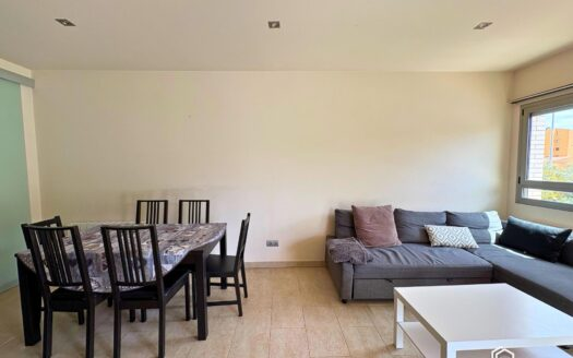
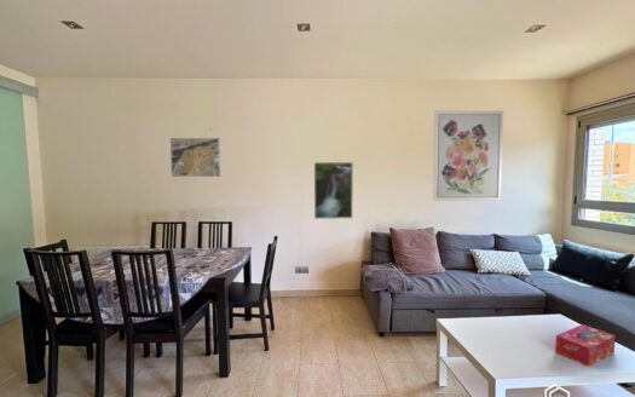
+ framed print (195, 157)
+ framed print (333, 190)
+ tissue box (584, 344)
+ wall art (467, 156)
